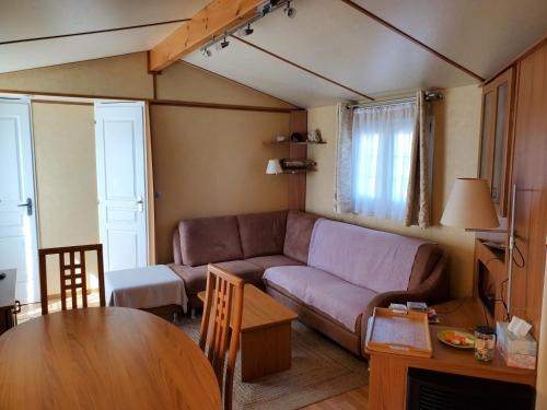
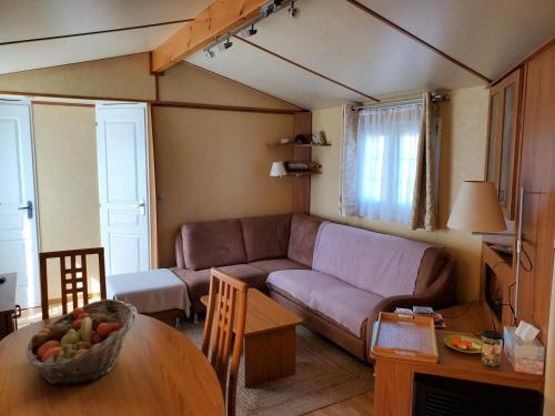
+ fruit basket (83, 338)
